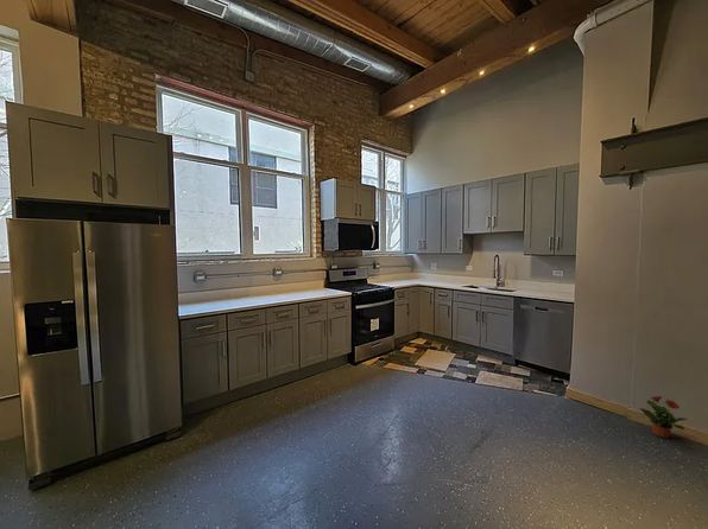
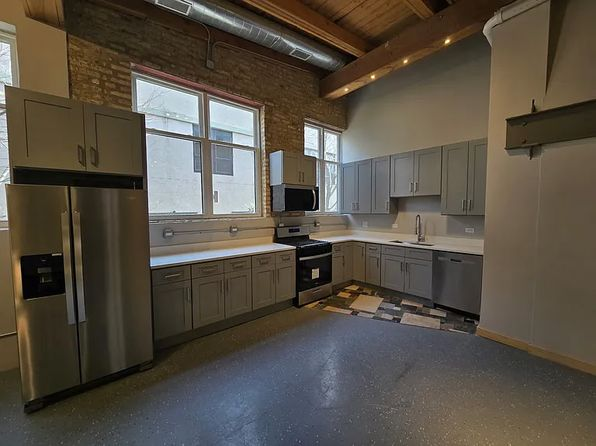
- potted plant (662, 416)
